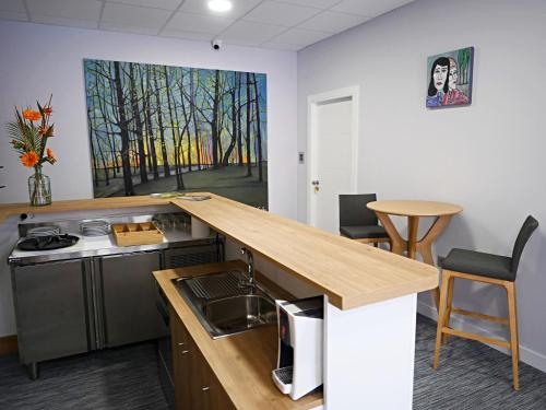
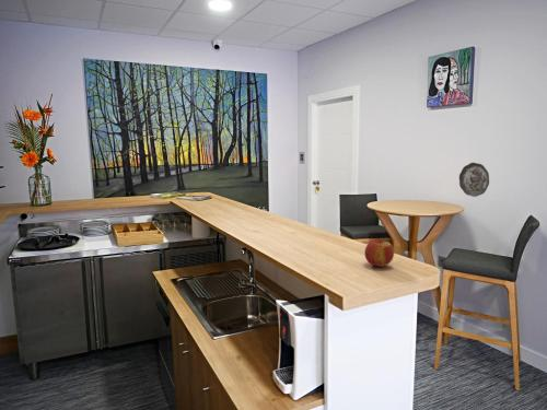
+ apple (379, 253)
+ decorative plate (474, 179)
